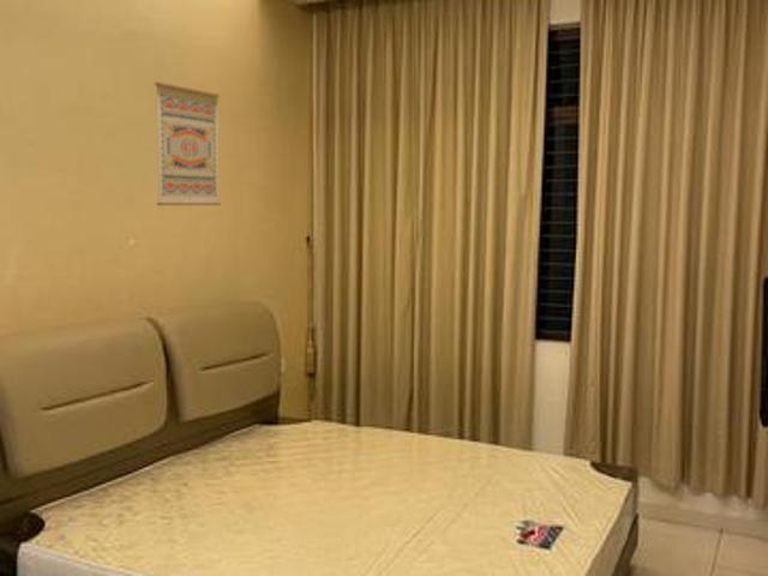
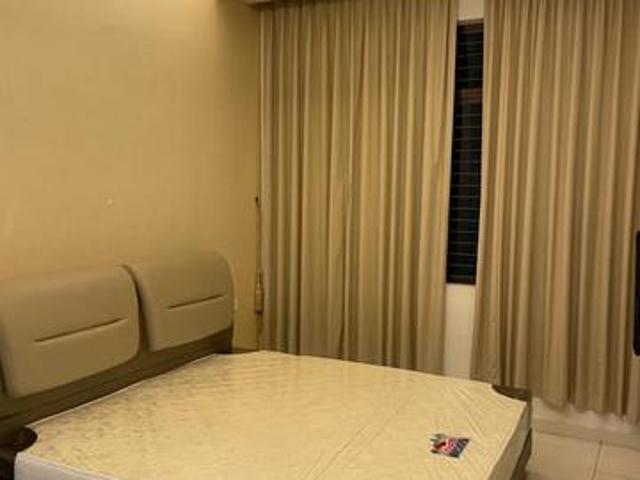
- wall art (190, 146)
